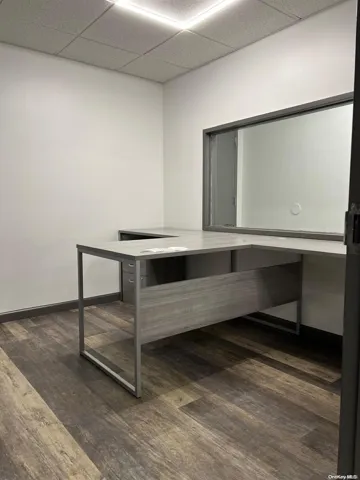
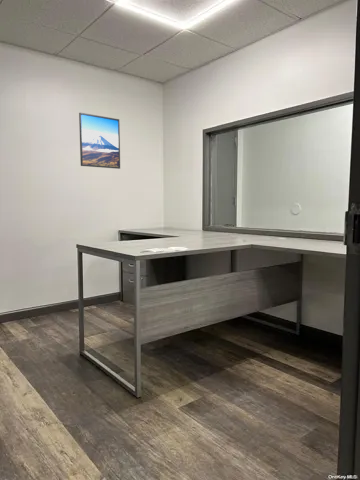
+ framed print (100, 141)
